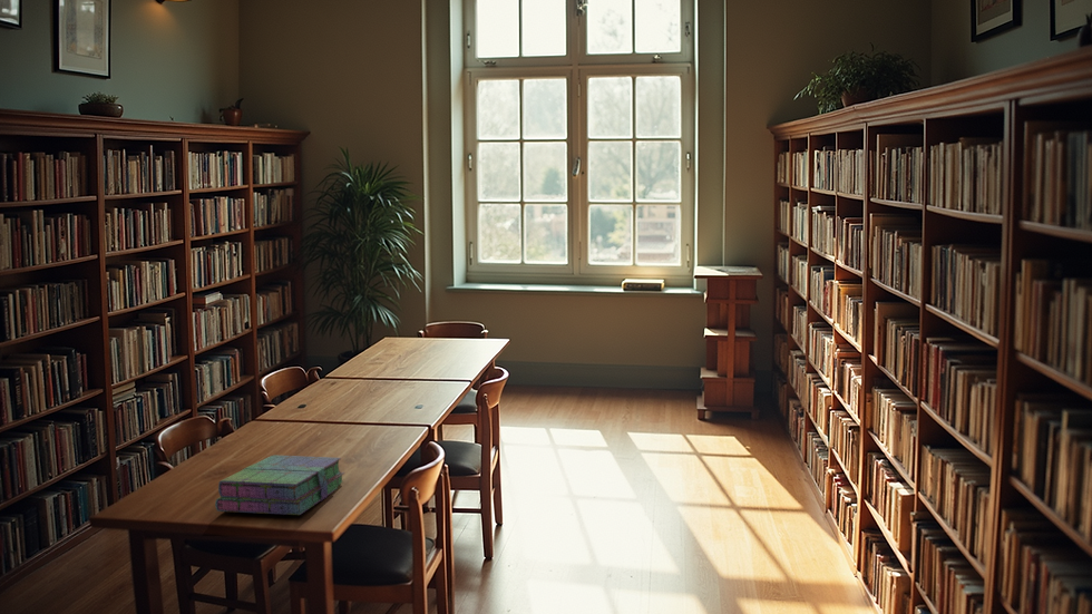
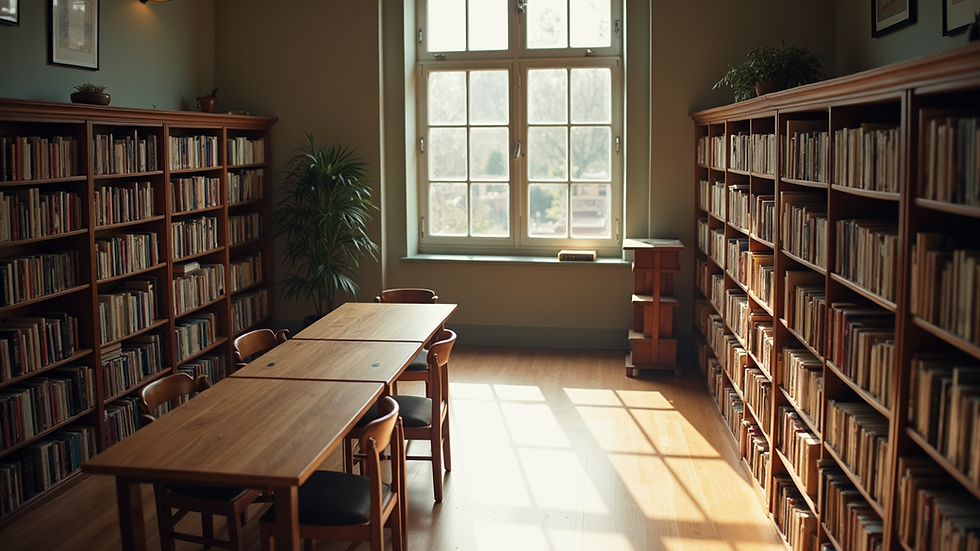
- stack of books (282, 483)
